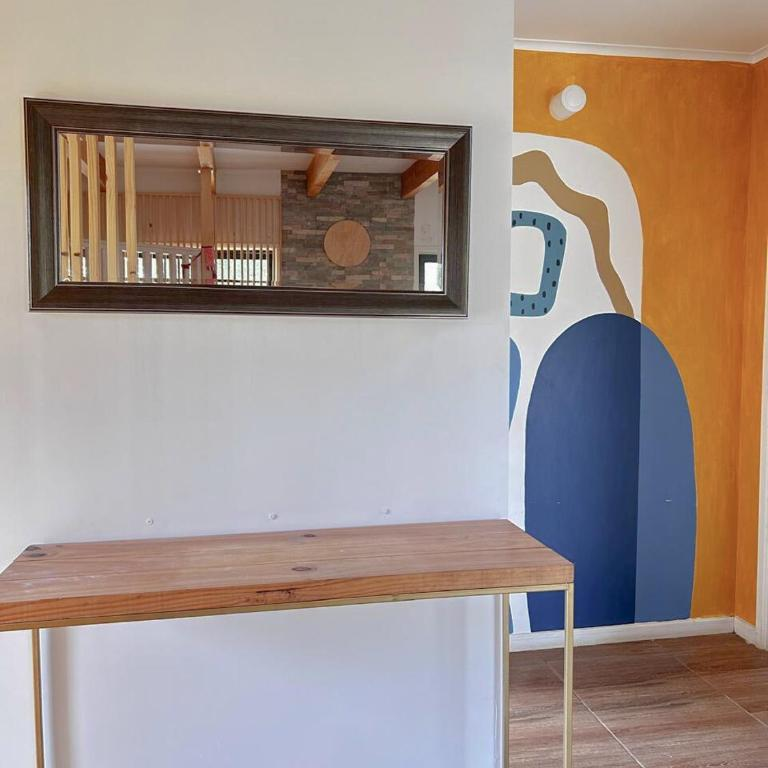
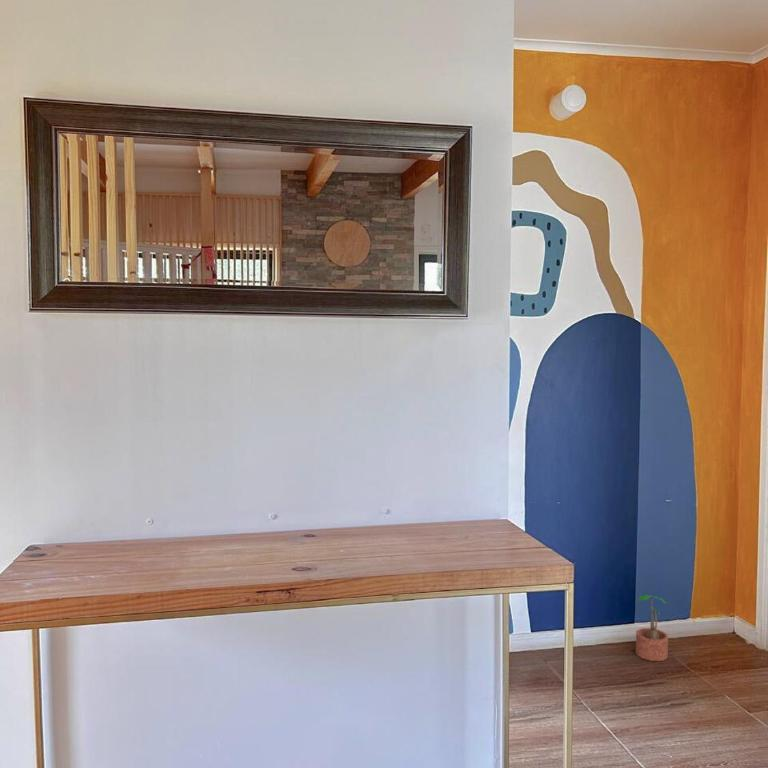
+ potted plant (651, 624)
